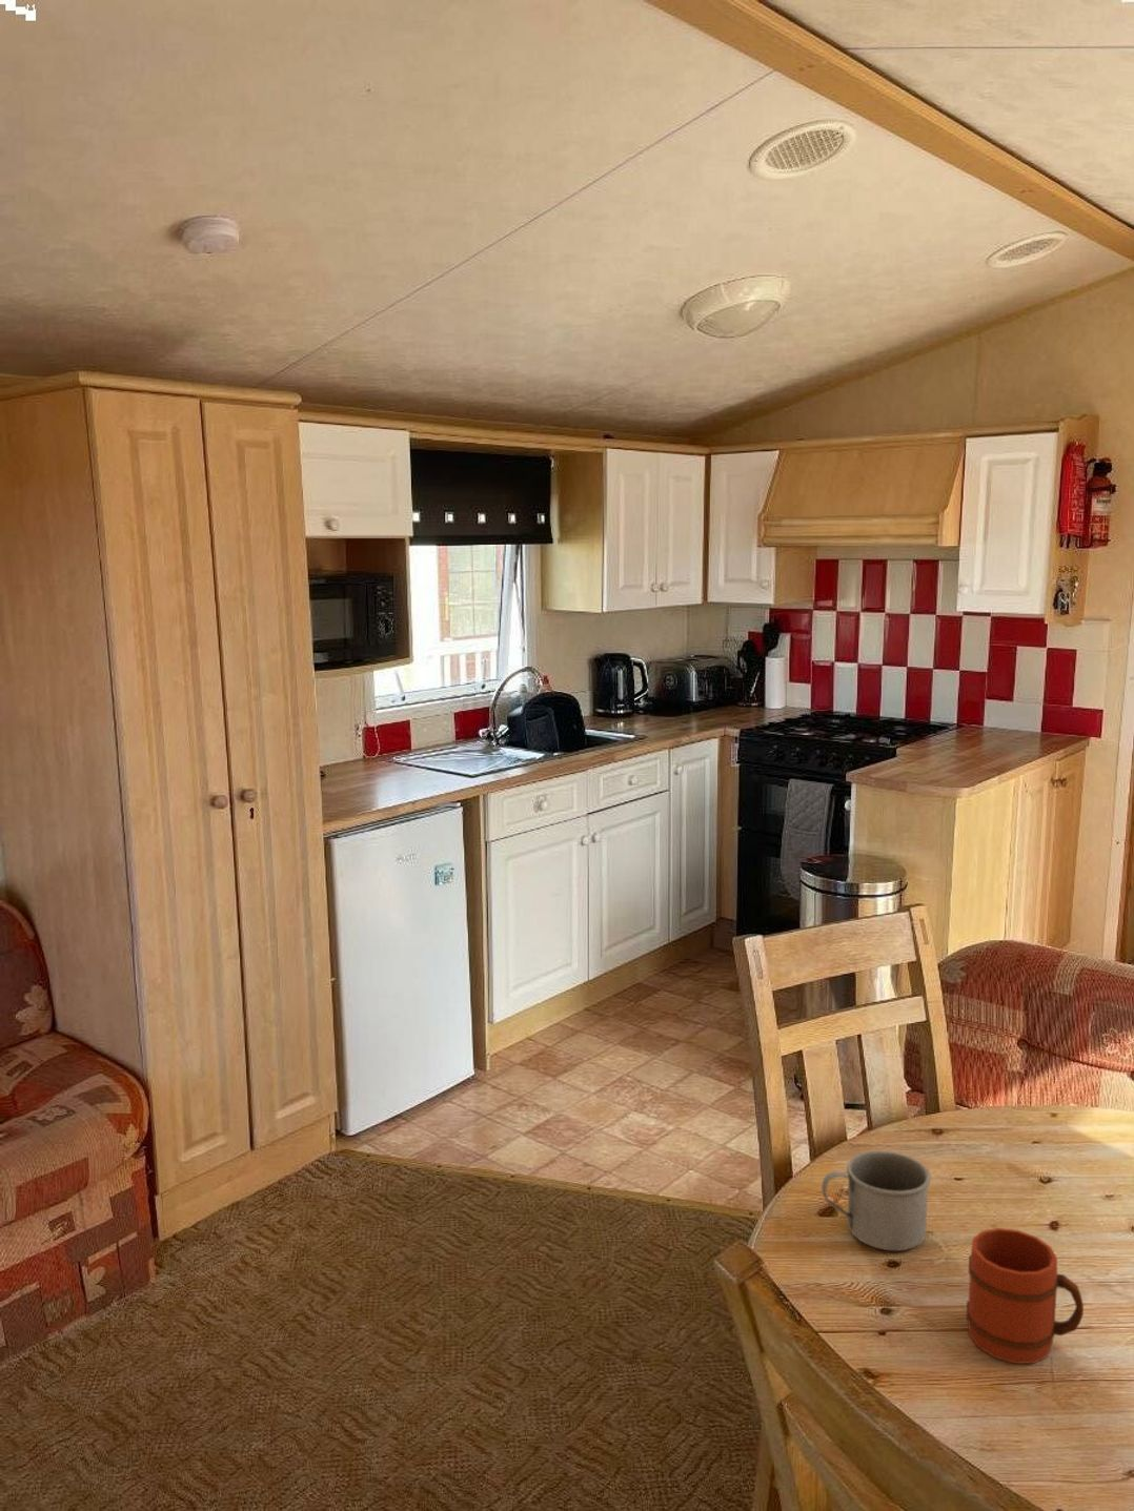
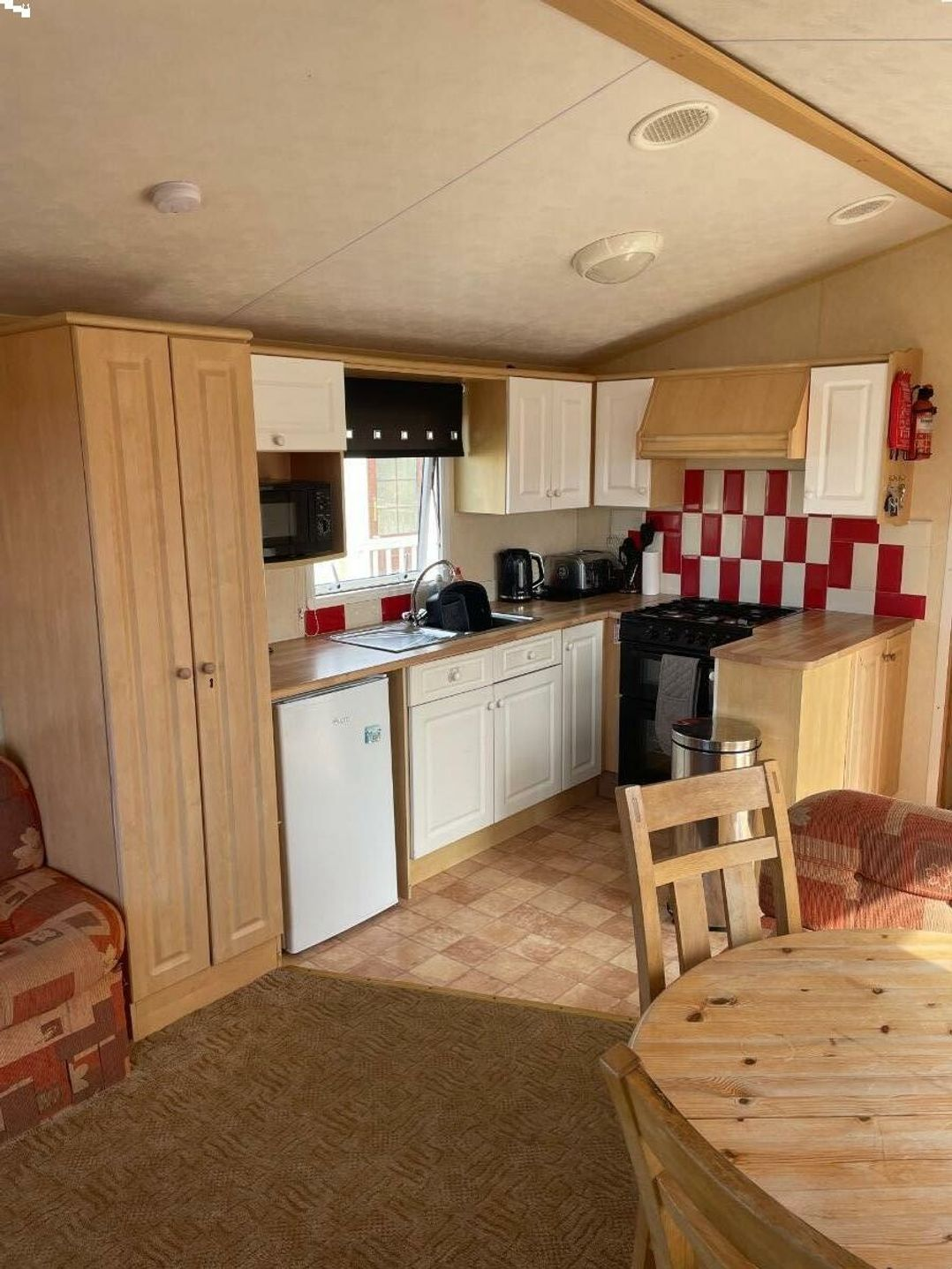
- mug (1023, 1297)
- mug (880, 1200)
